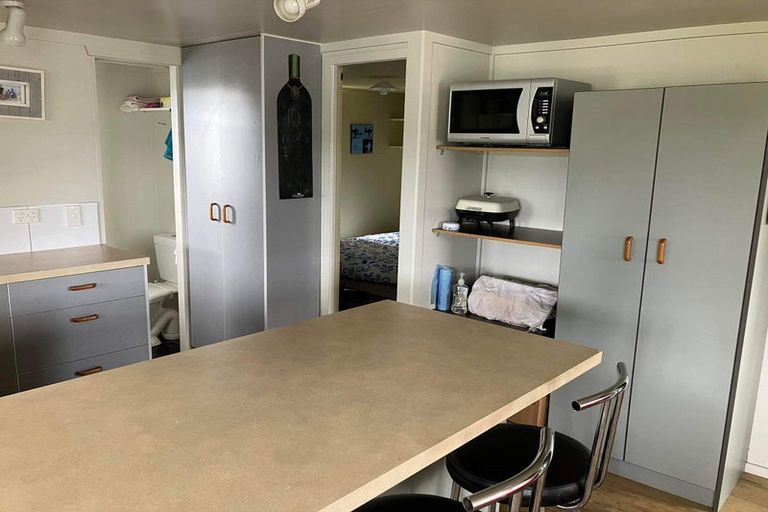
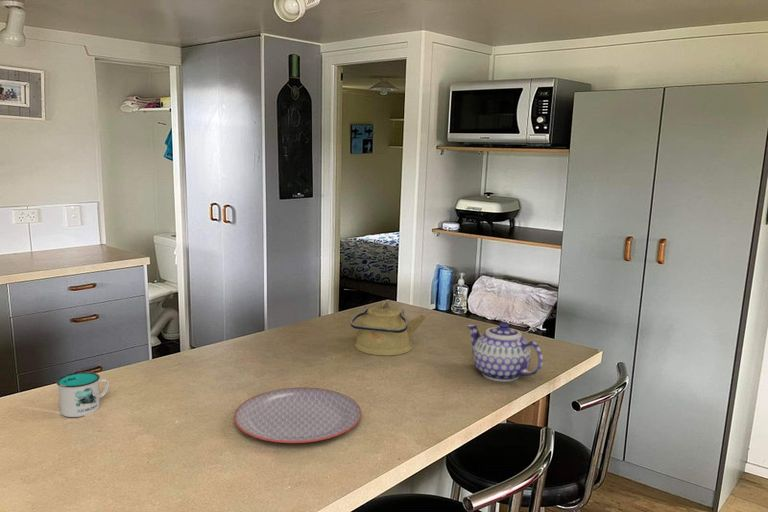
+ plate (298, 416)
+ mug (84, 393)
+ teapot (502, 348)
+ kettle (390, 325)
